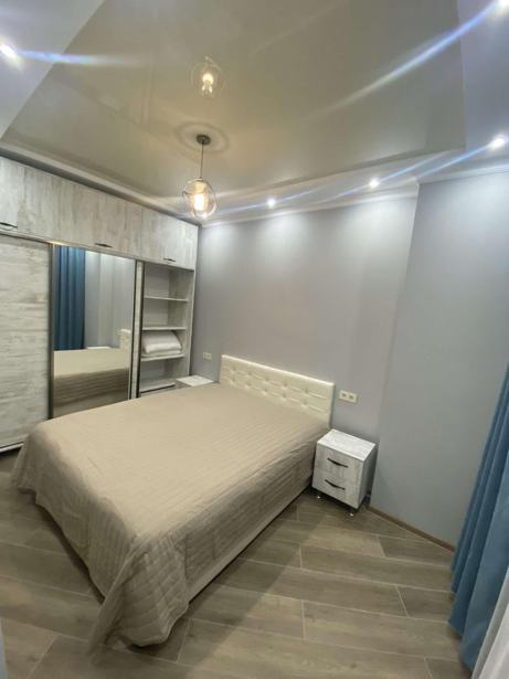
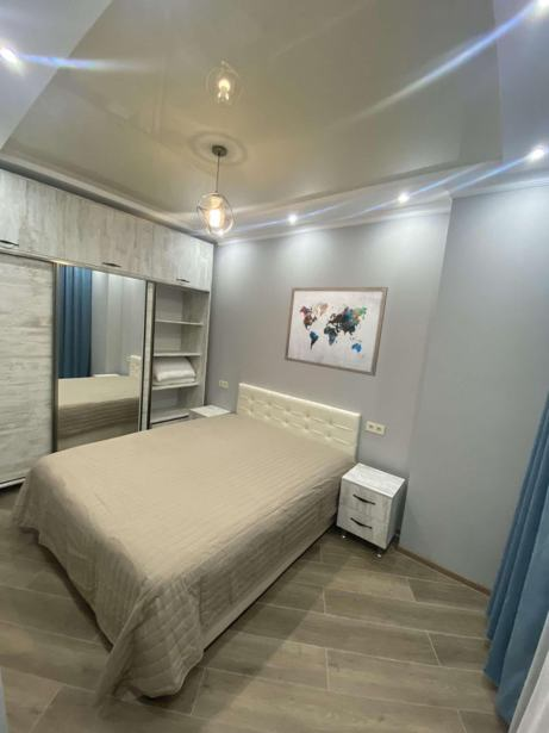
+ wall art (329, 328)
